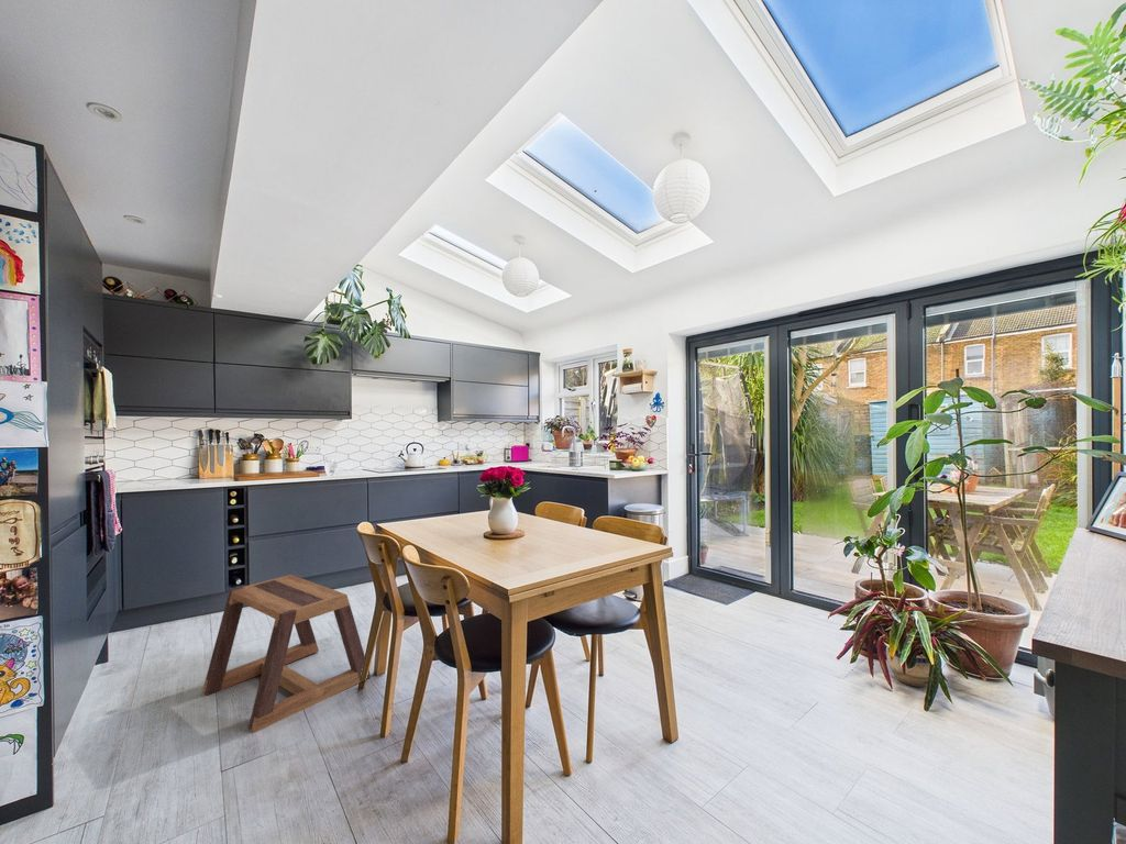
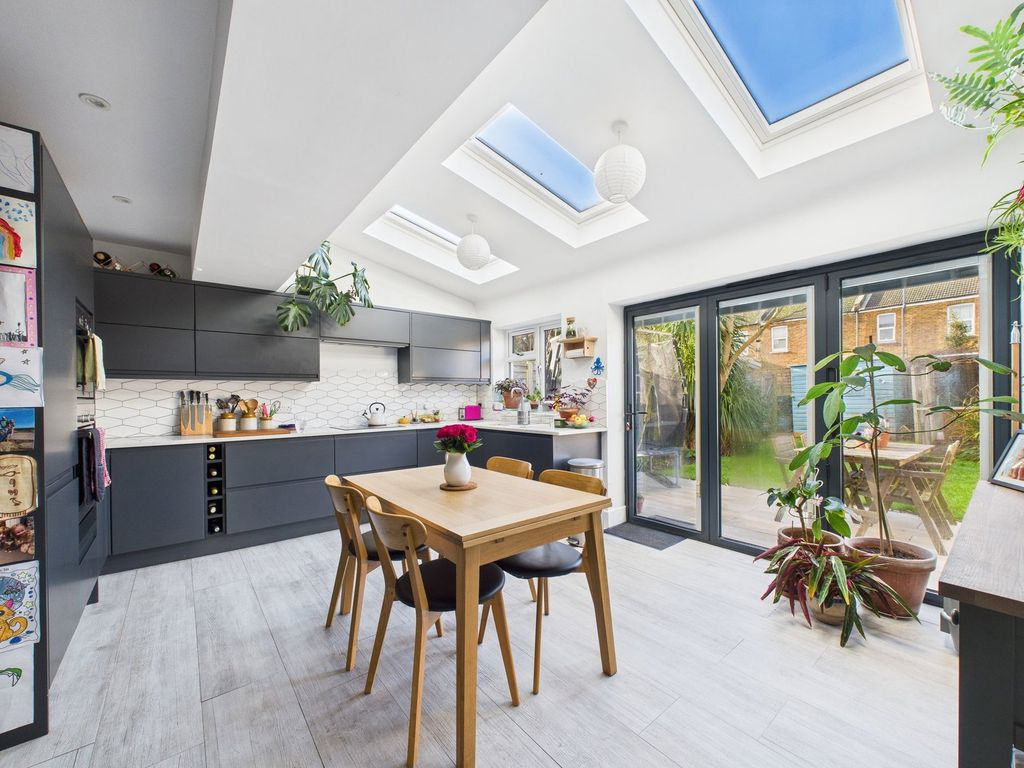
- stool (287, 637)
